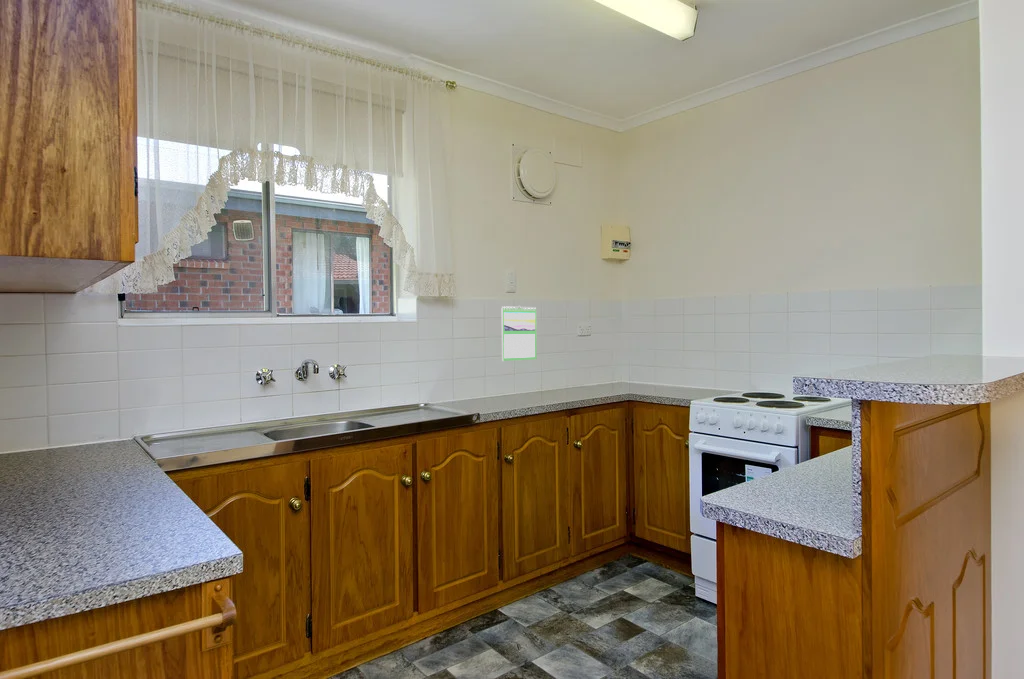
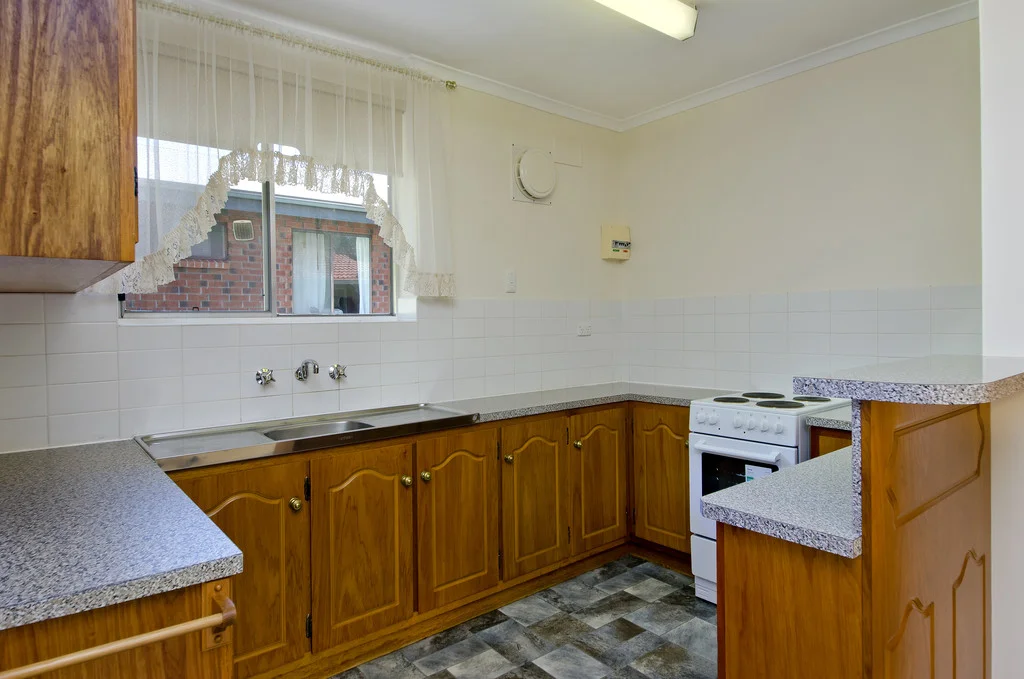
- calendar (519, 333)
